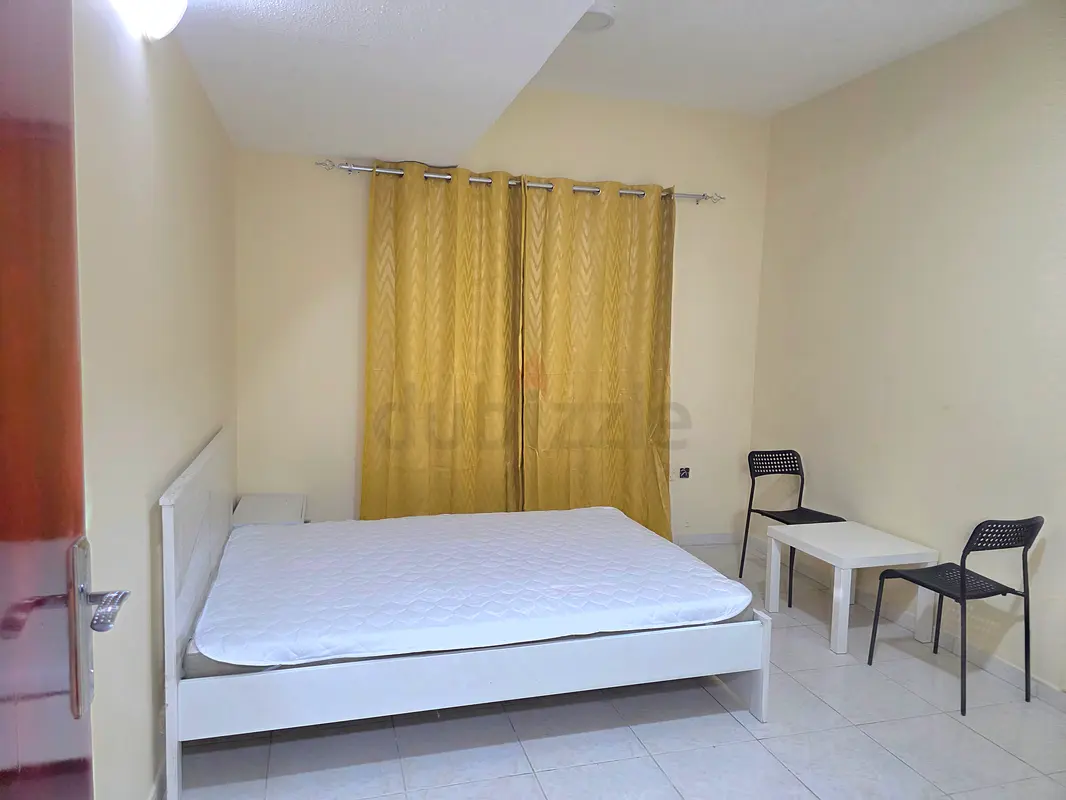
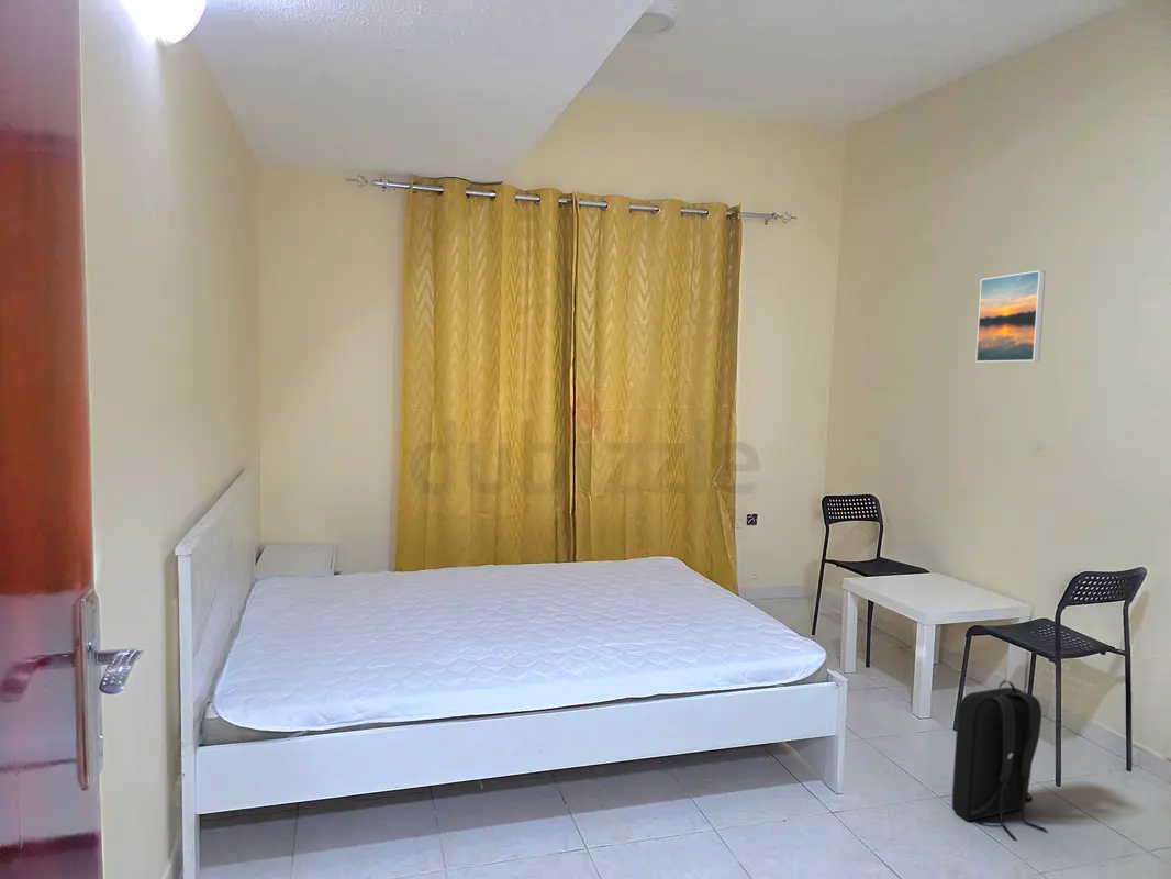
+ backpack (1005, 750)
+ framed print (1008, 318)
